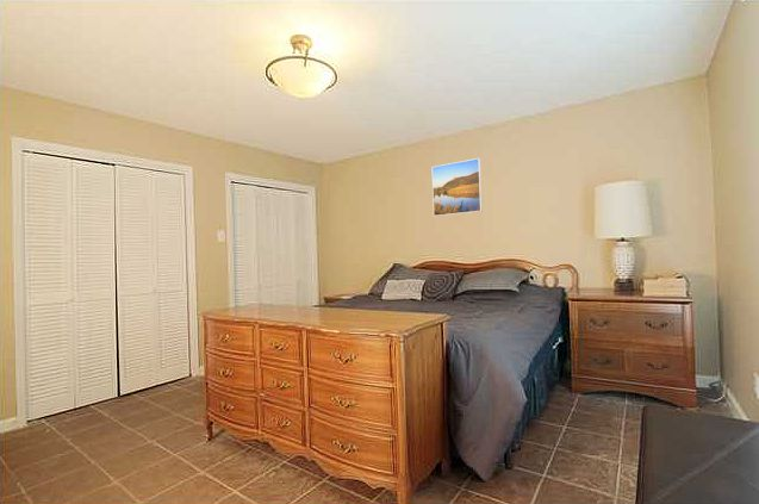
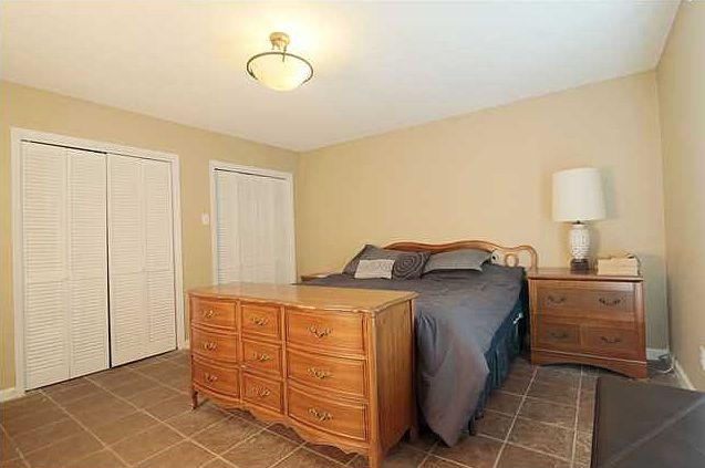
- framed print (455, 188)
